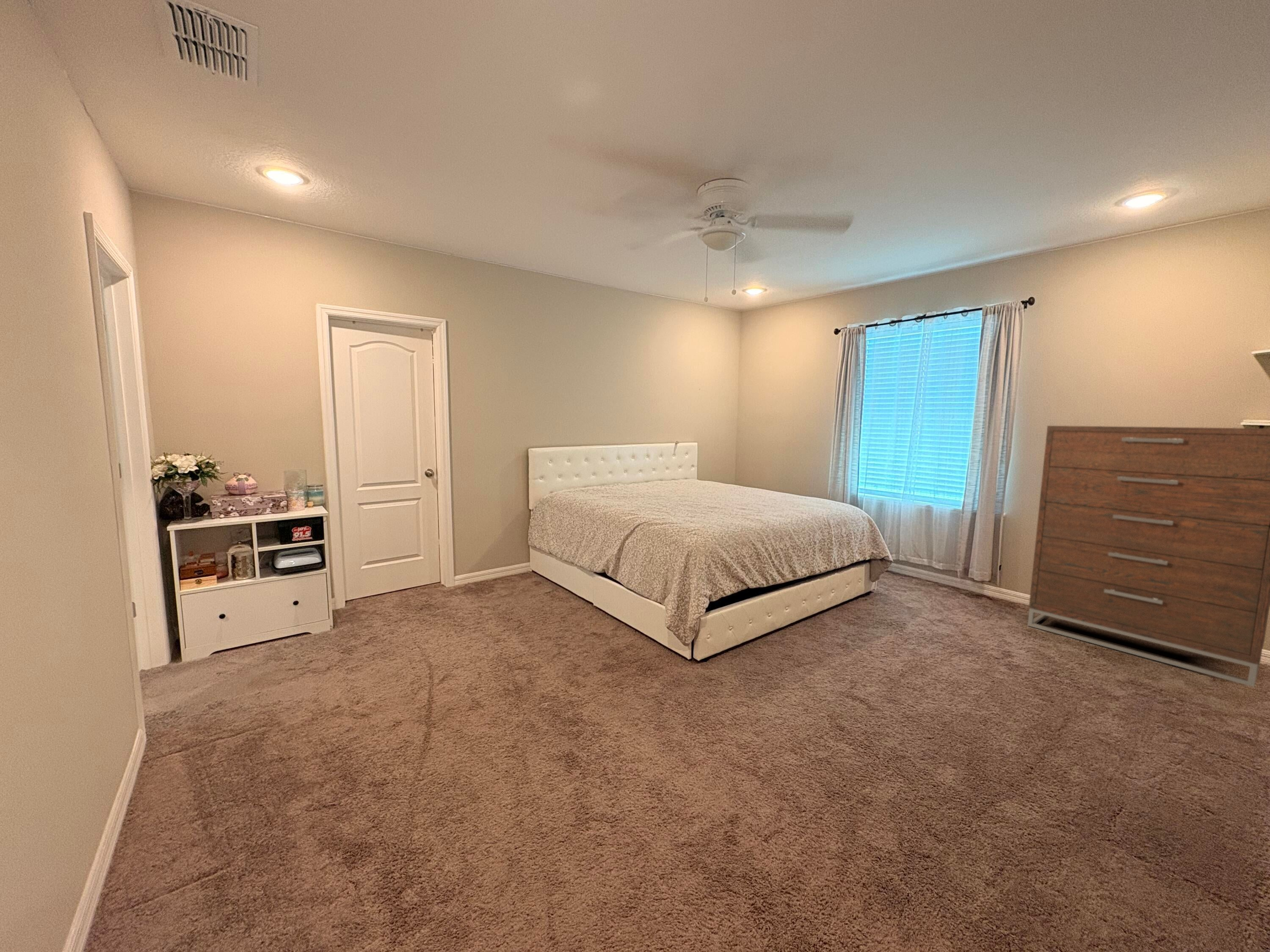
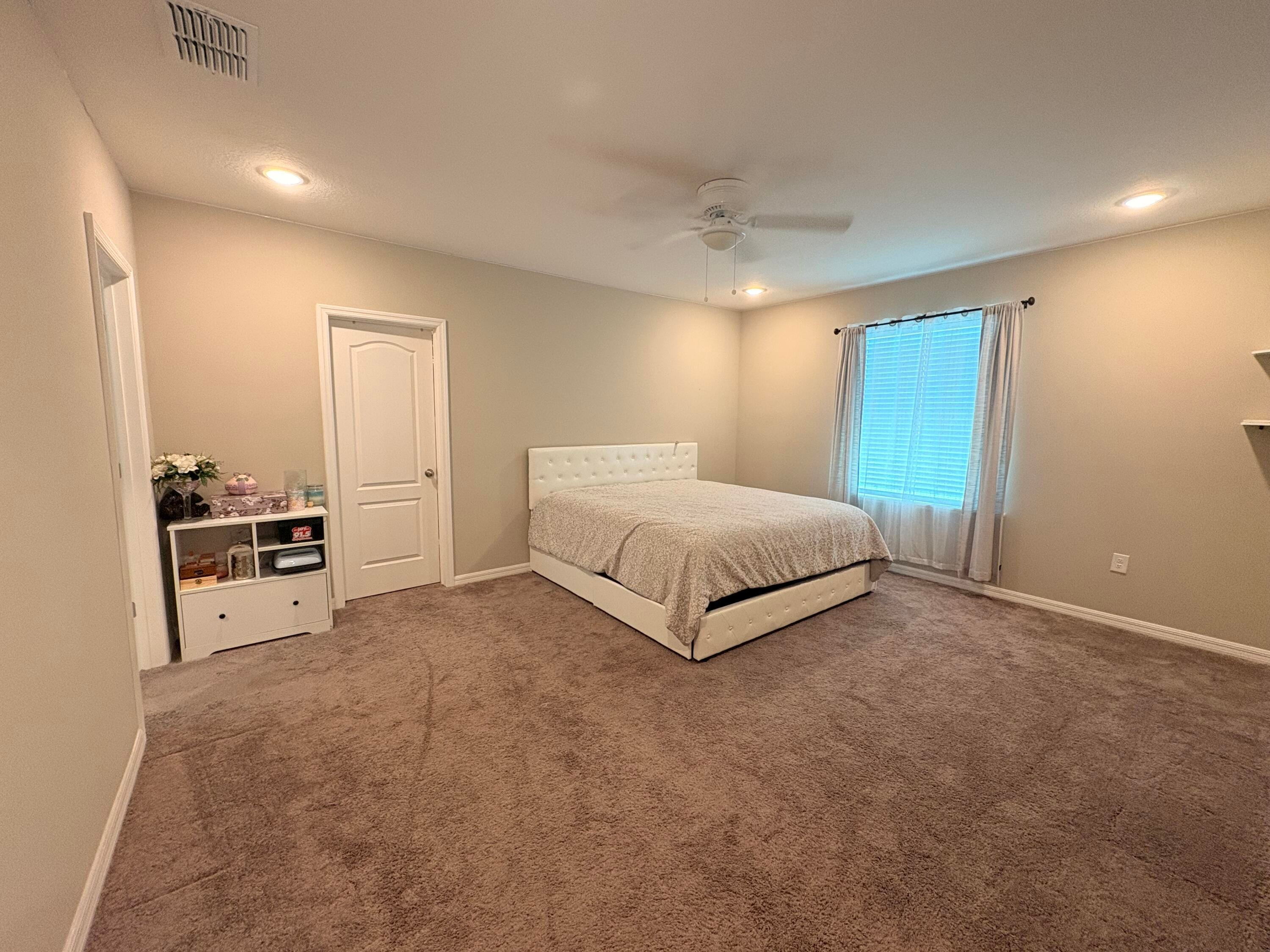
- dresser (1148, 537)
